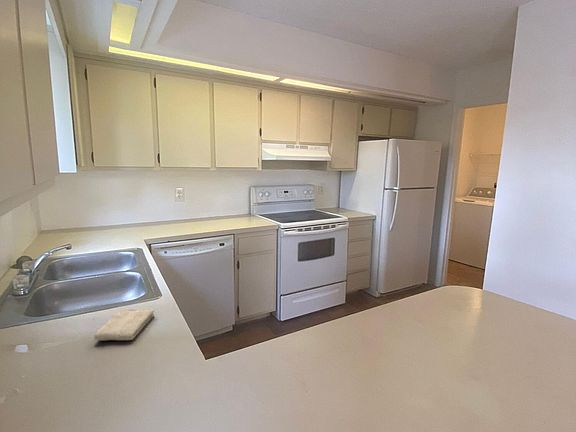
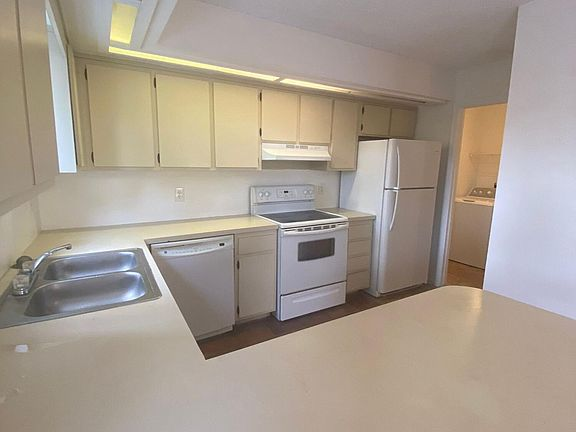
- washcloth (127, 323)
